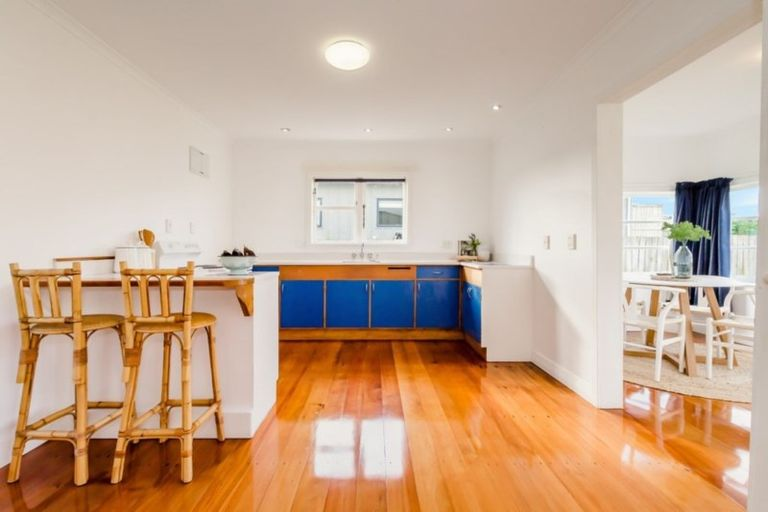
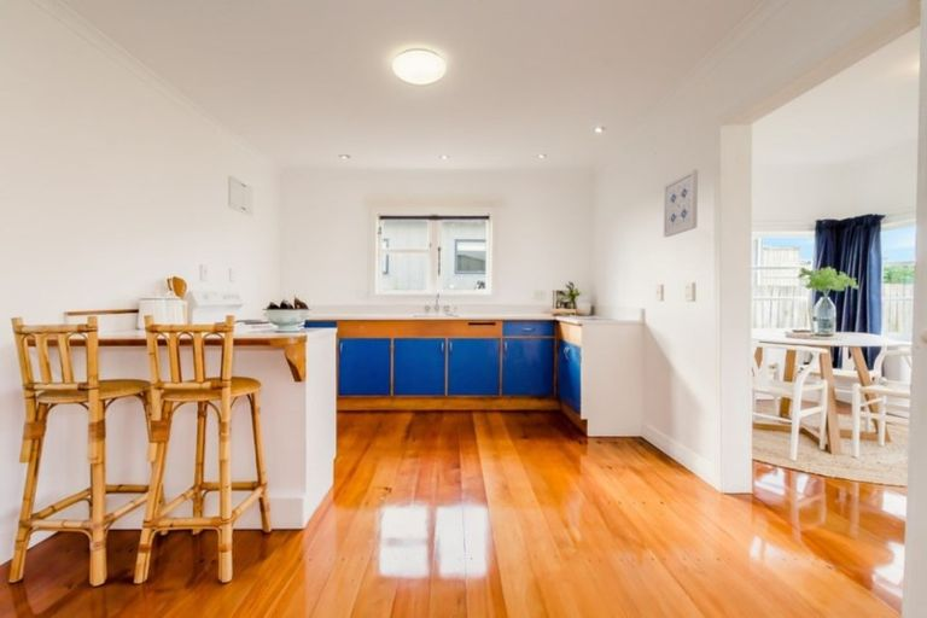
+ wall art (680, 205)
